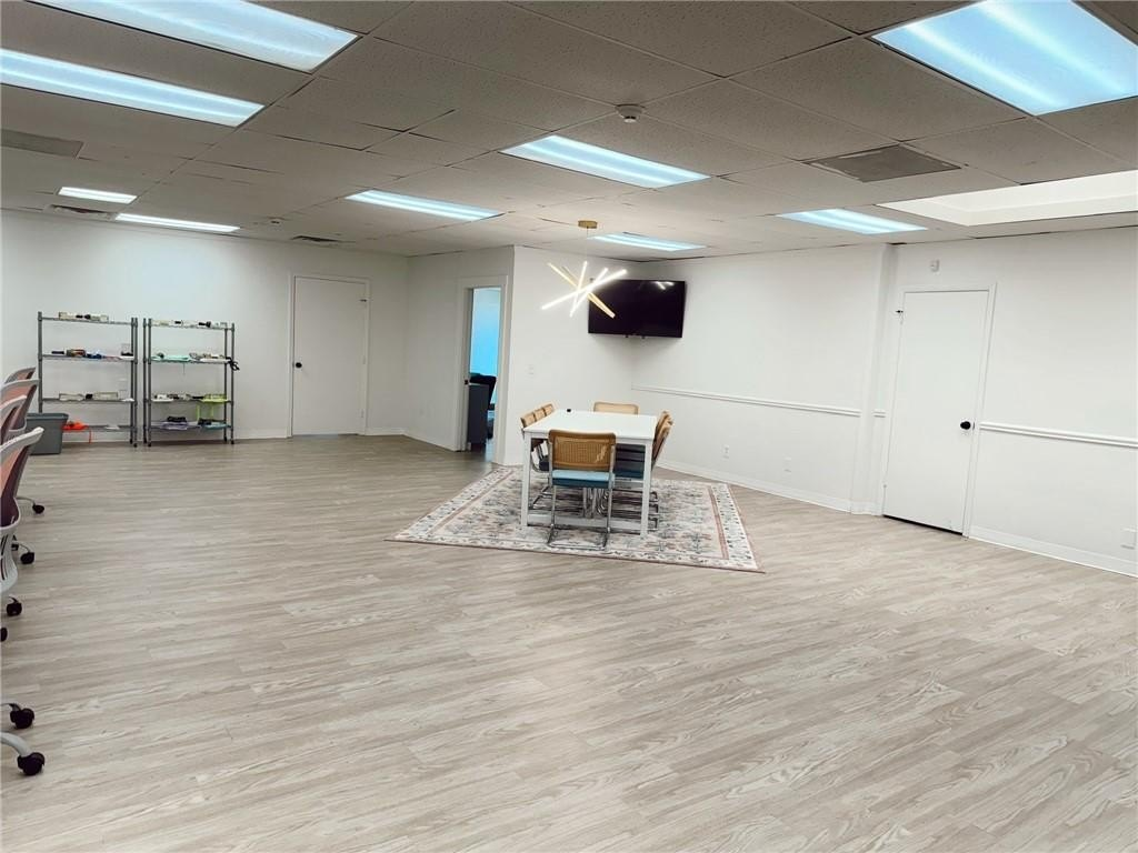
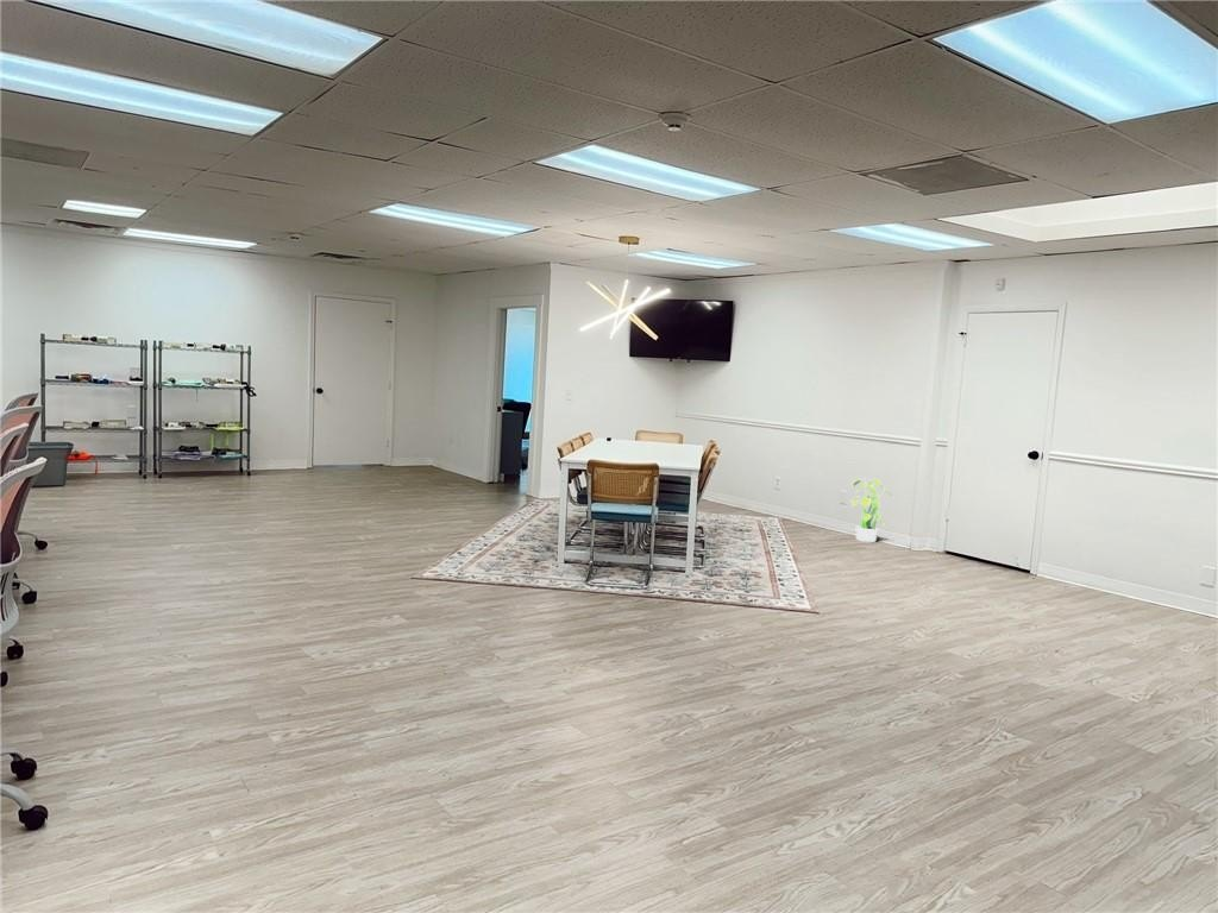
+ potted plant (864, 509)
